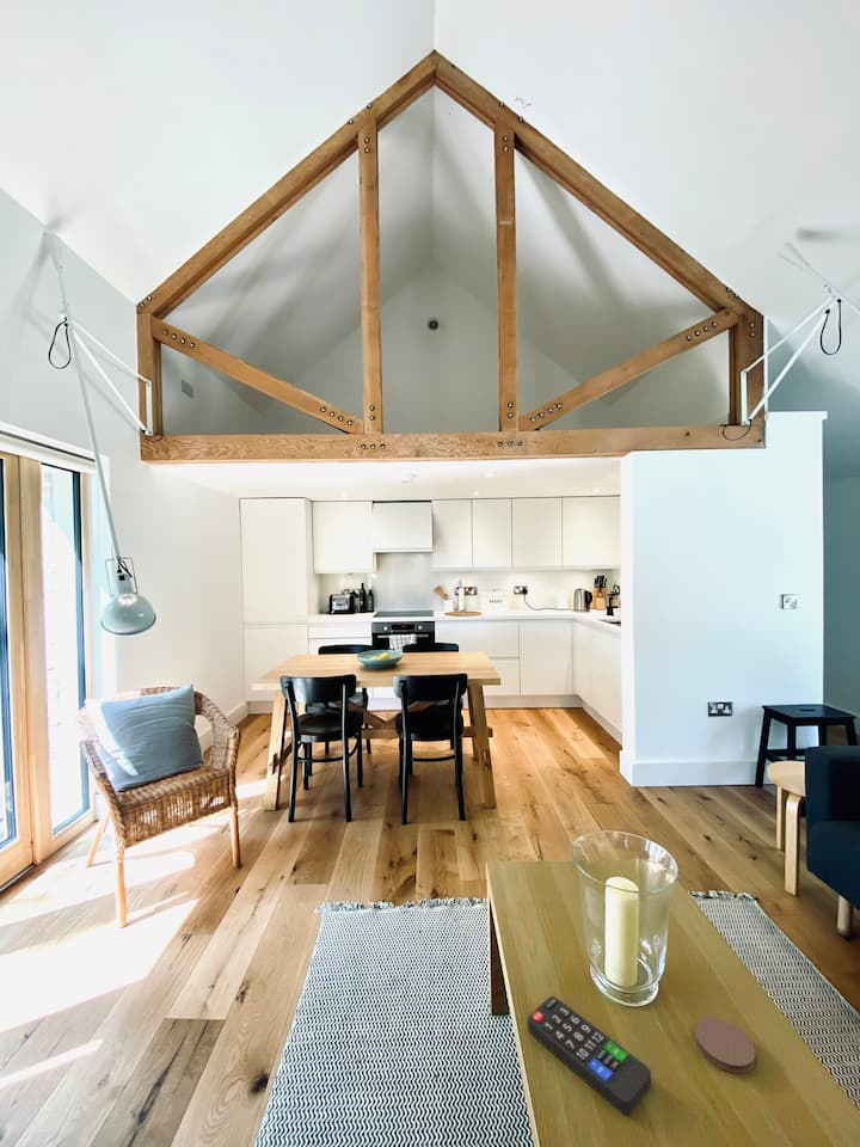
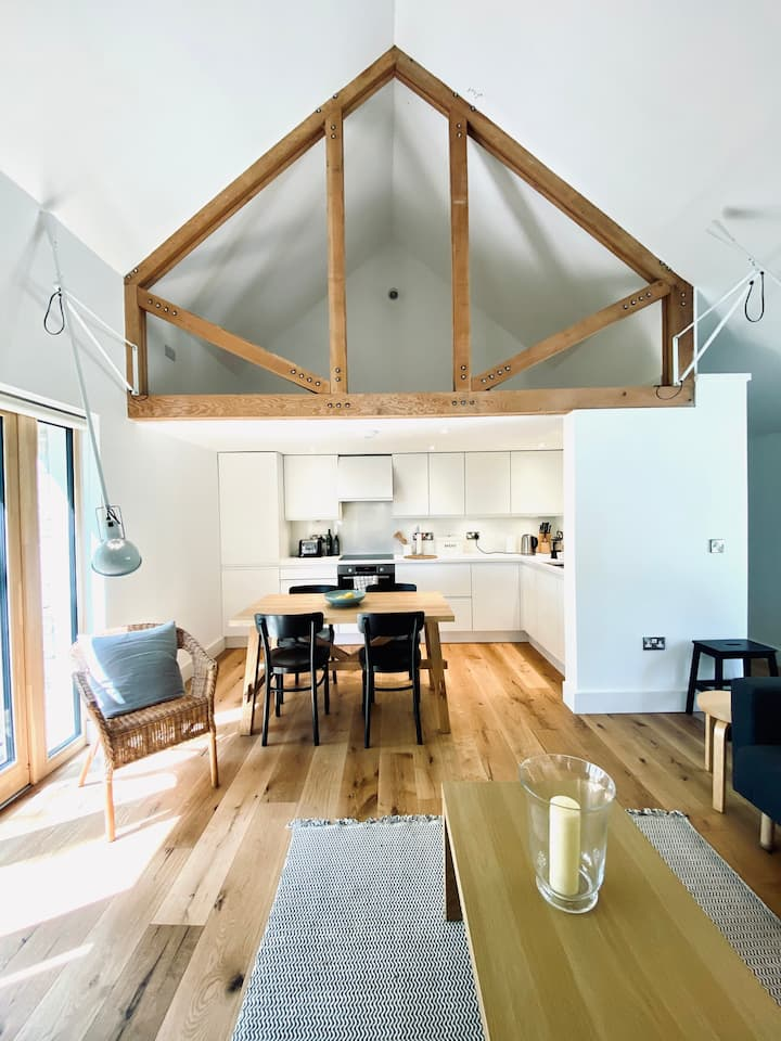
- coaster (724, 1043)
- remote control (585, 1048)
